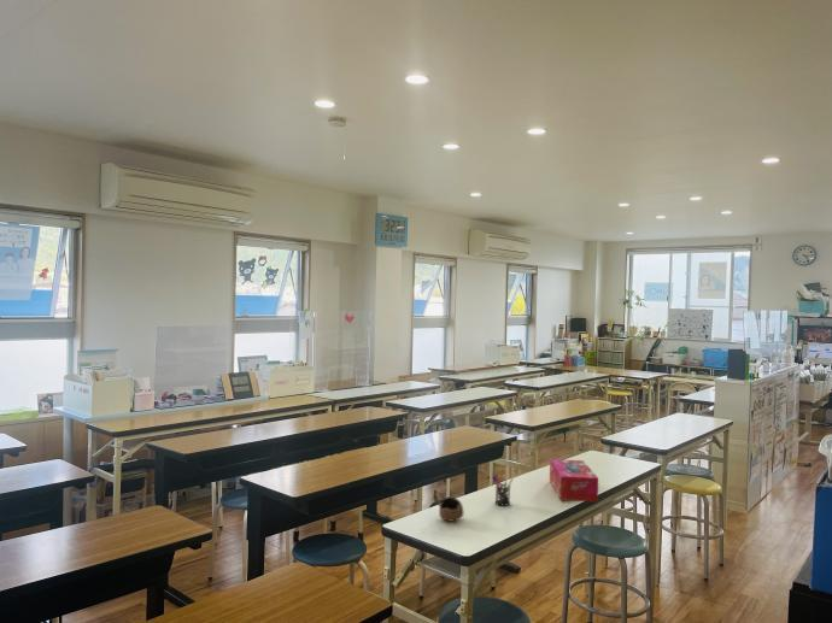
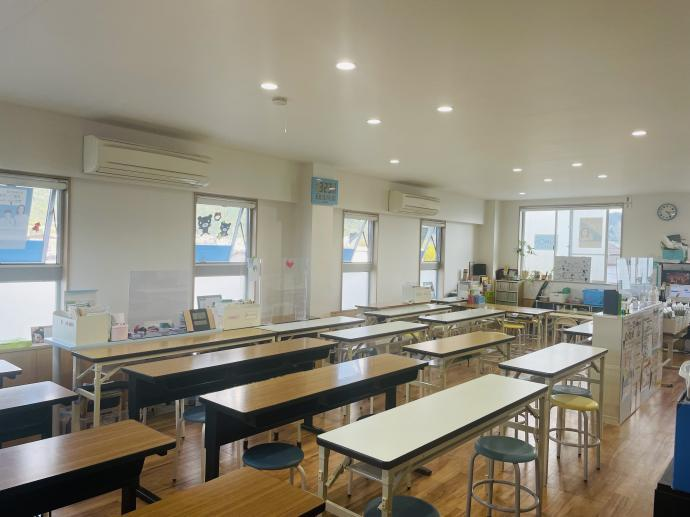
- pen holder (502, 488)
- cup (449, 505)
- tissue box (572, 478)
